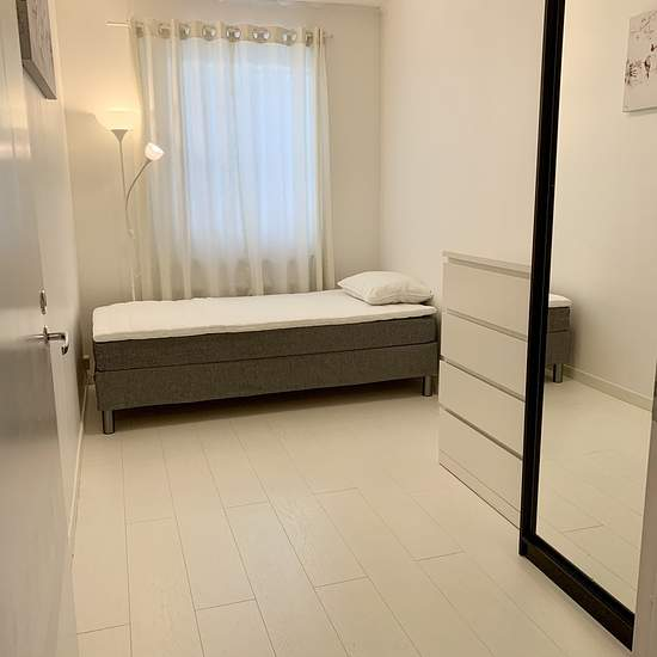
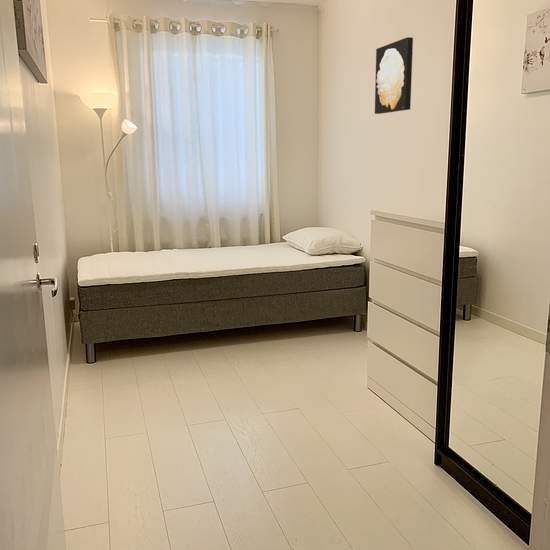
+ wall art (392, 78)
